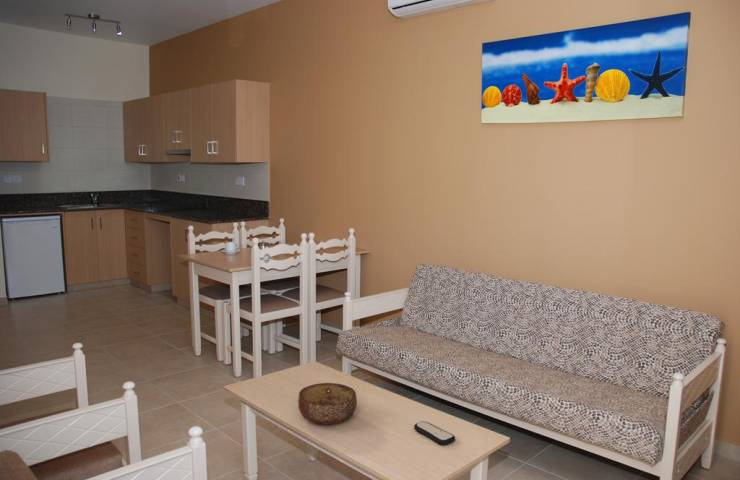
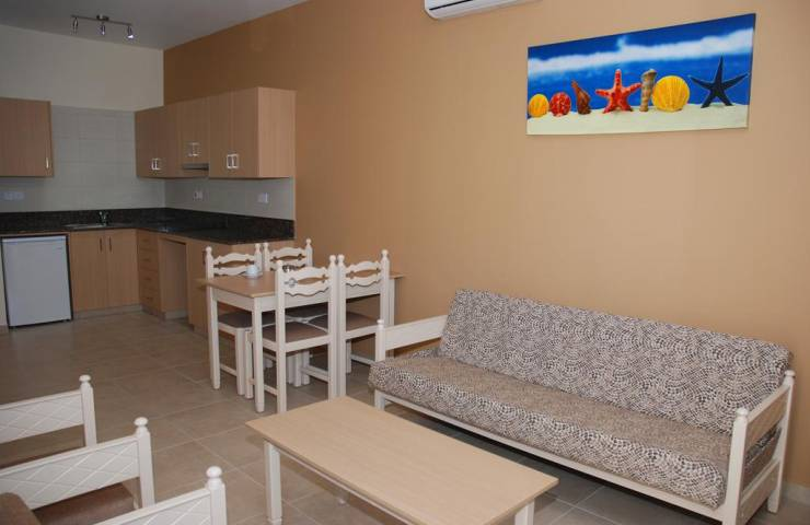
- bowl (327, 405)
- remote control (433, 432)
